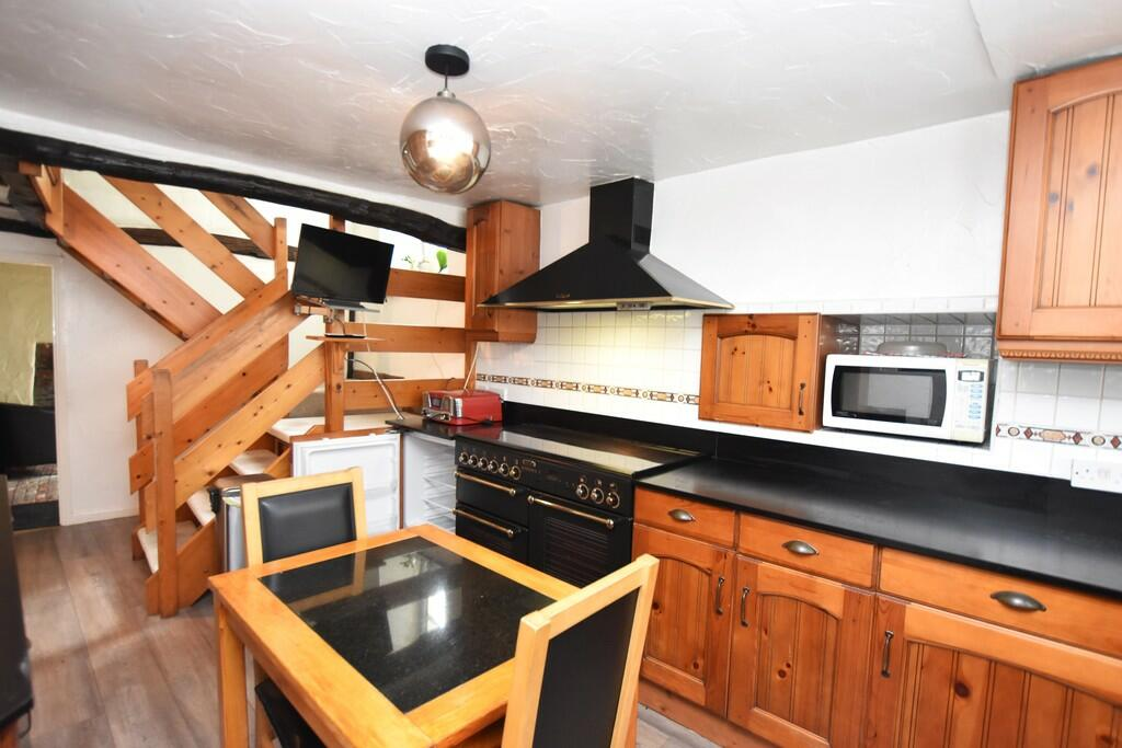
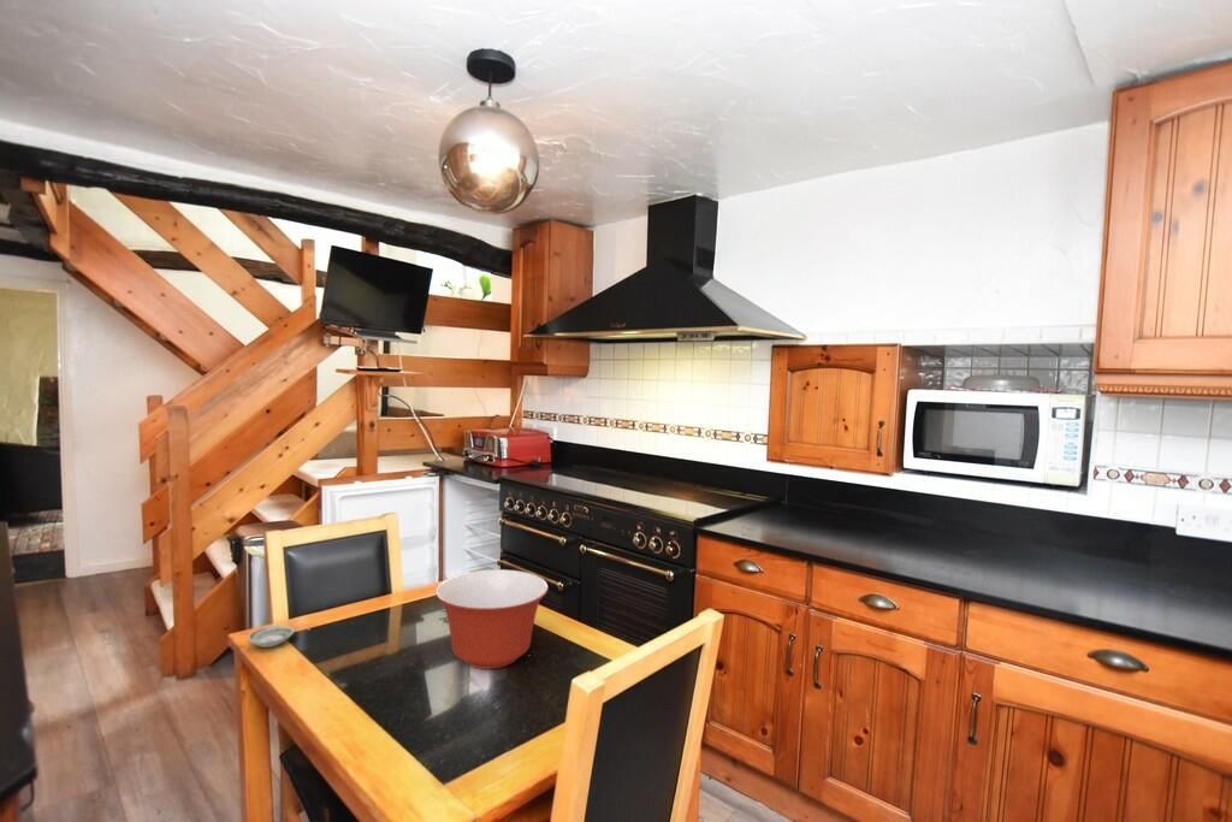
+ saucer (271, 638)
+ mixing bowl (492, 621)
